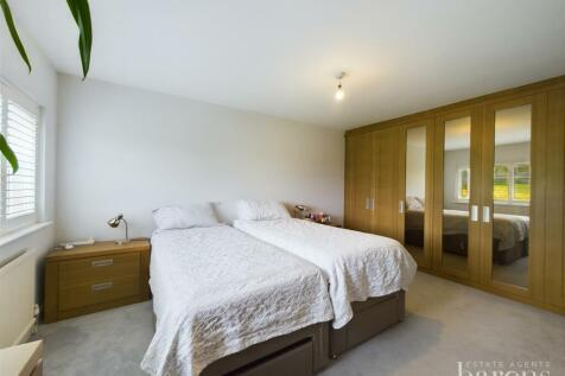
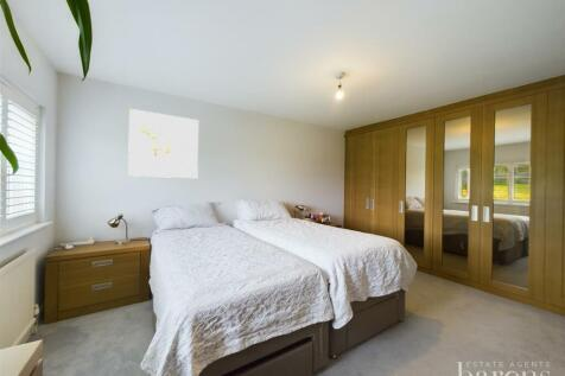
+ wall art (165, 146)
